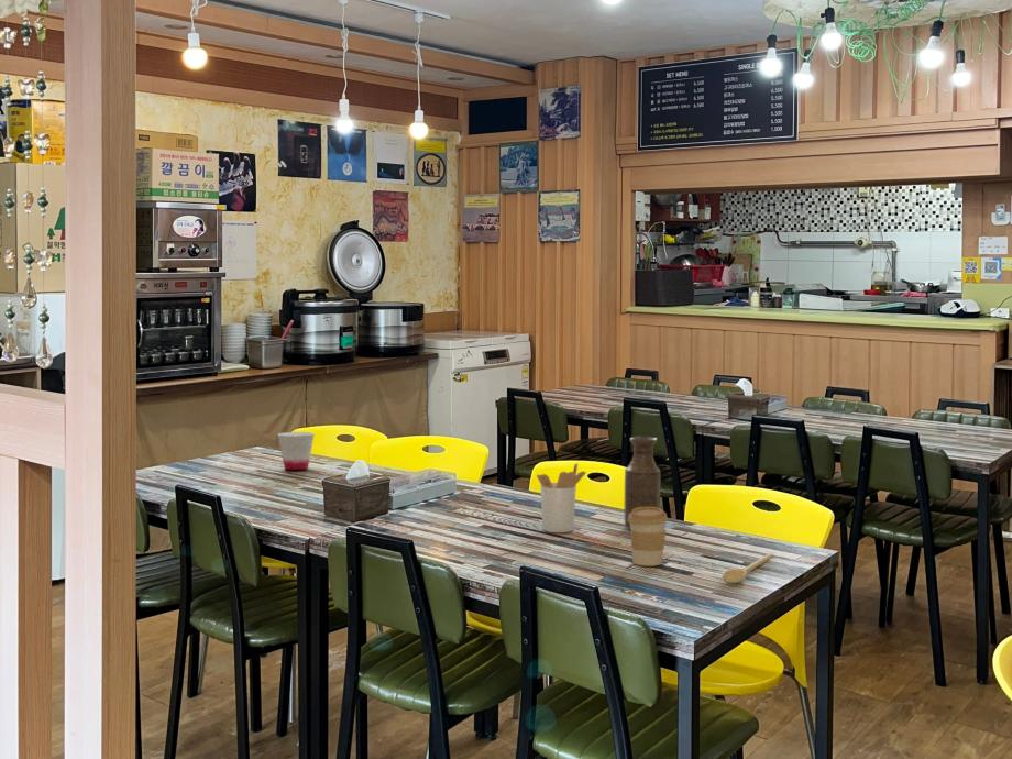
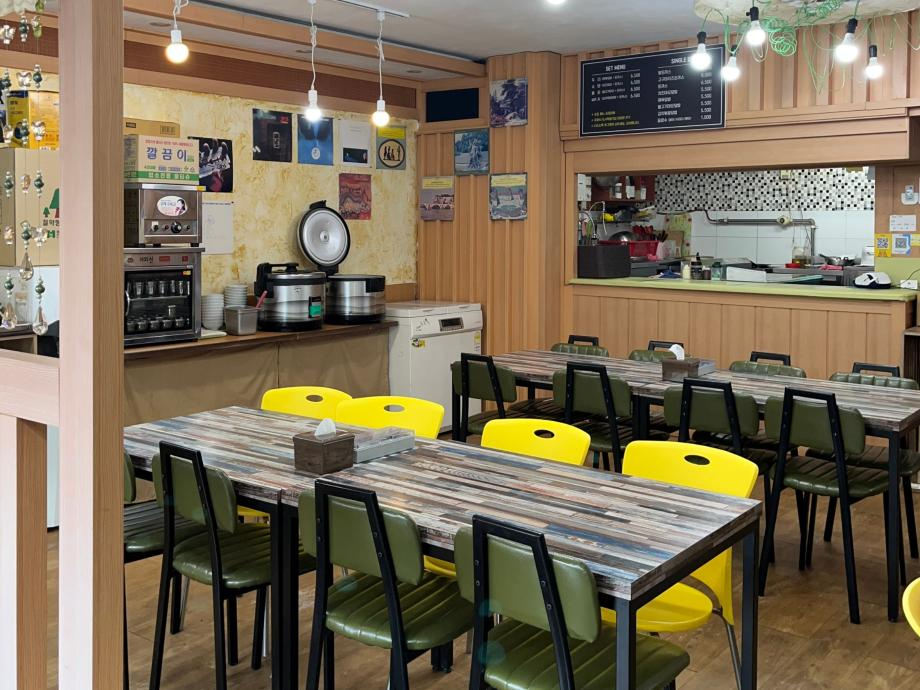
- spoon (750, 566)
- bottle (641, 483)
- utensil holder (562, 497)
- coffee cup (647, 536)
- cup (296, 451)
